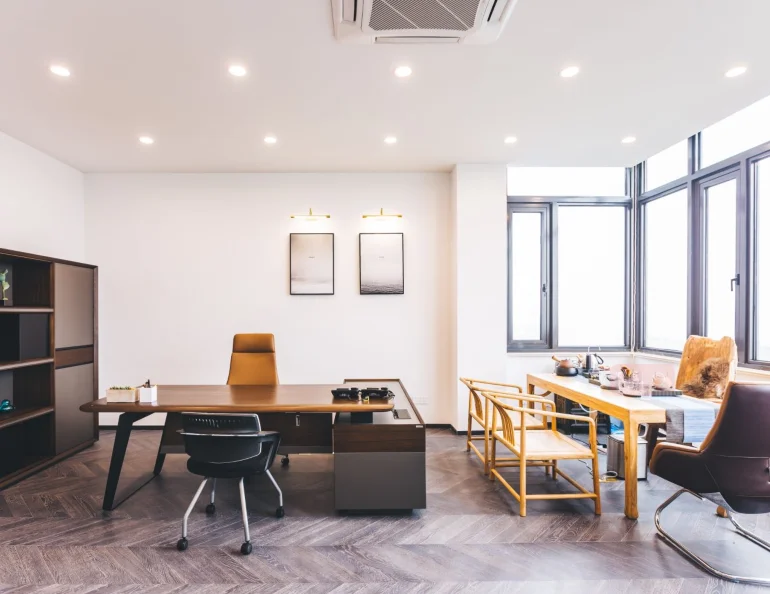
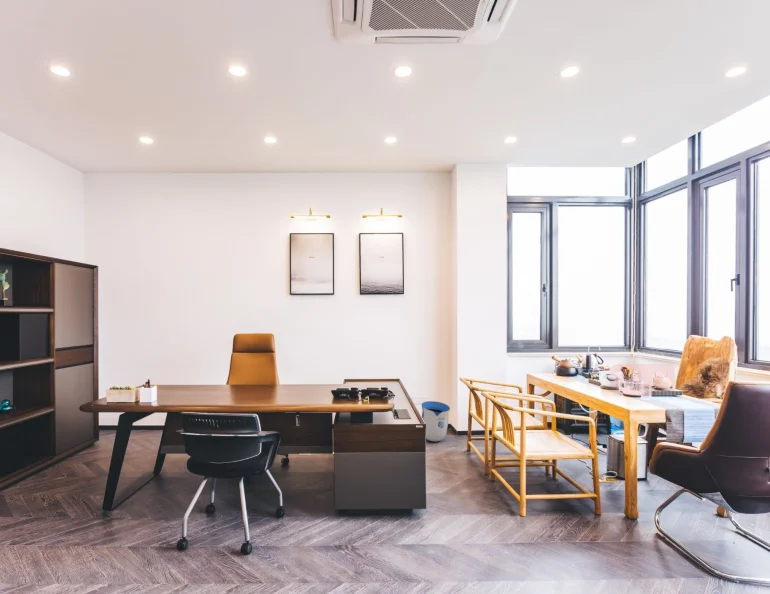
+ sun visor (435, 422)
